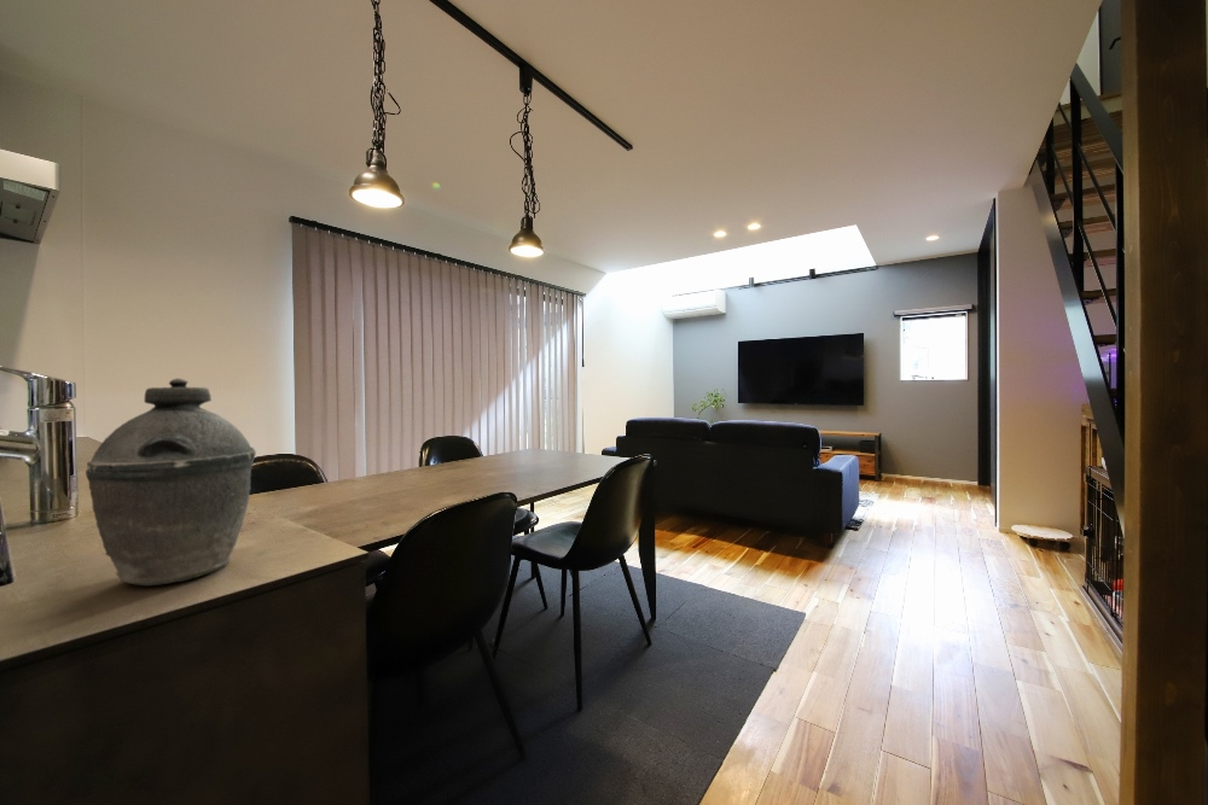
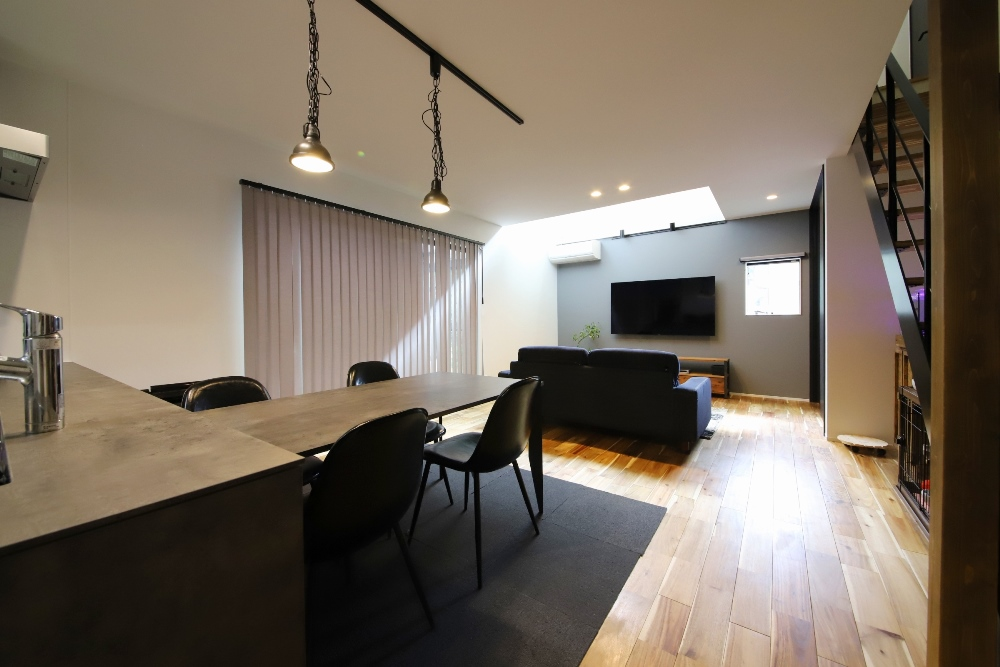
- kettle (178, 476)
